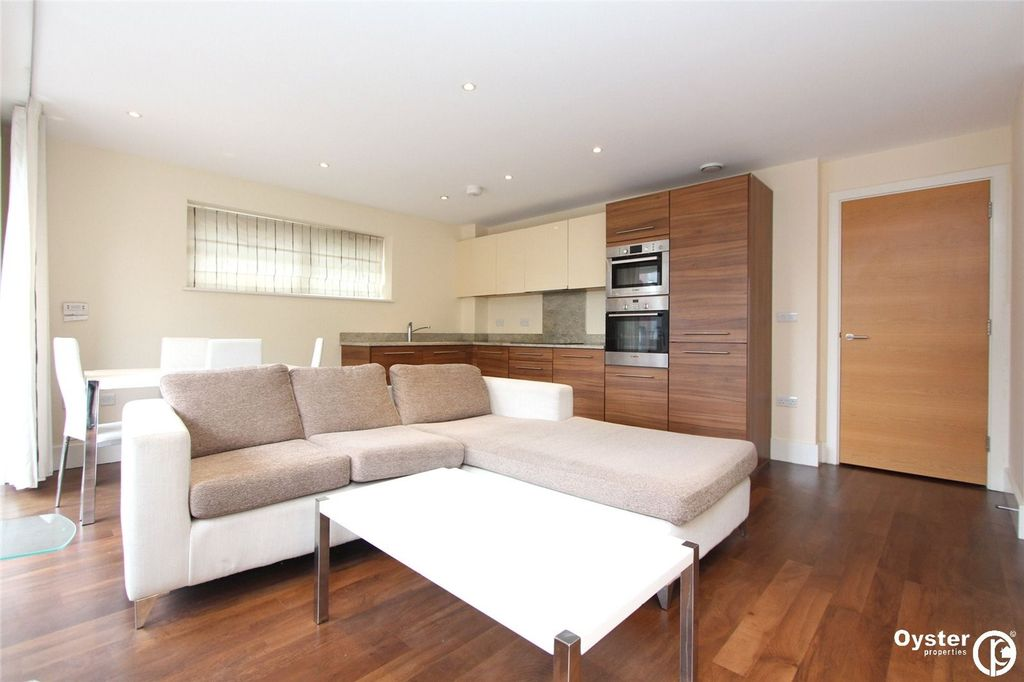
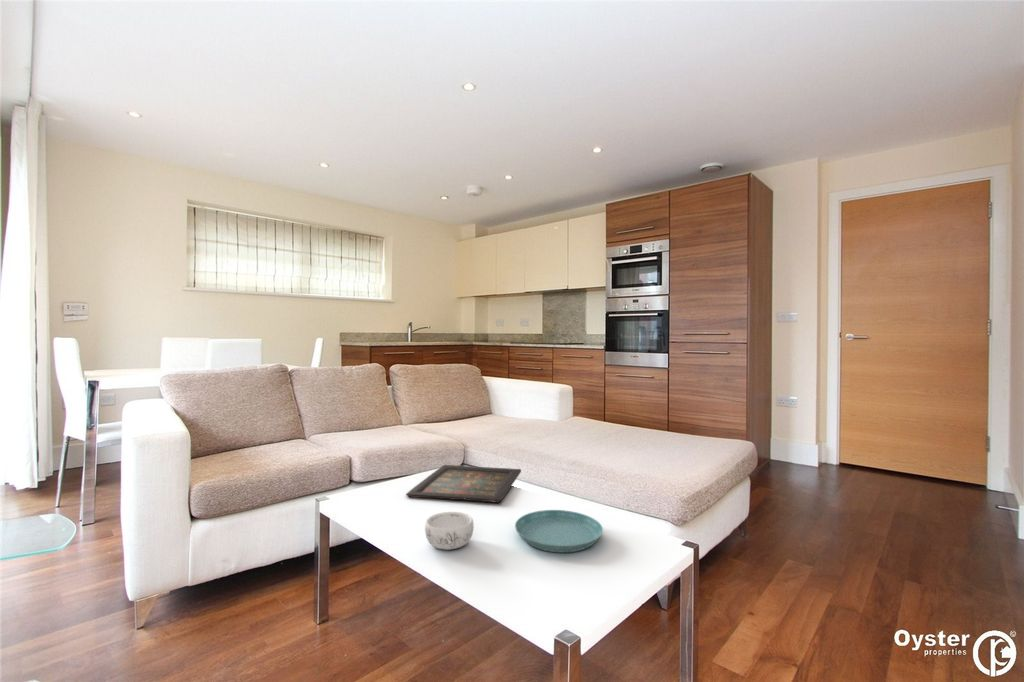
+ saucer (558, 531)
+ decorative bowl (446, 531)
+ icon panel (468, 482)
